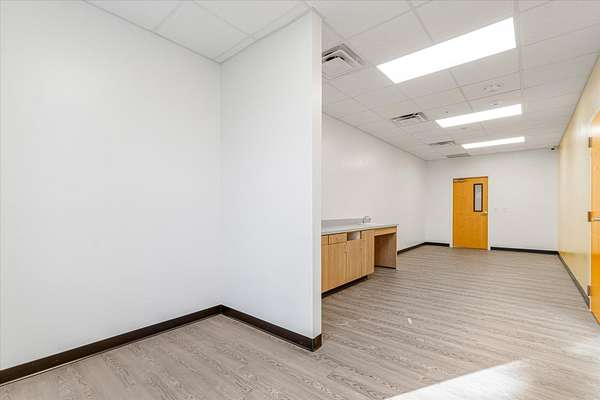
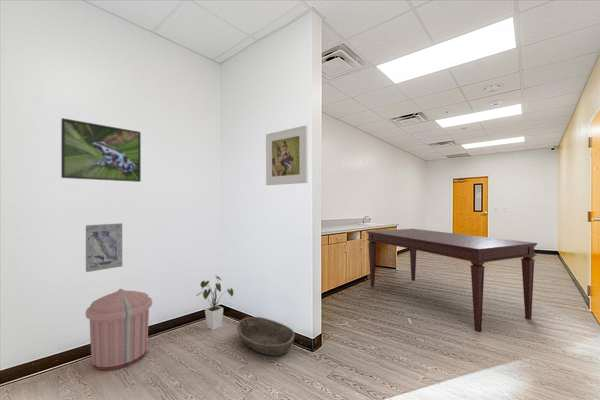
+ house plant (217, 302)
+ trash can (120, 323)
+ wall art (104, 246)
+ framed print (104, 152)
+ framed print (285, 157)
+ basket (265, 336)
+ dining table (438, 254)
